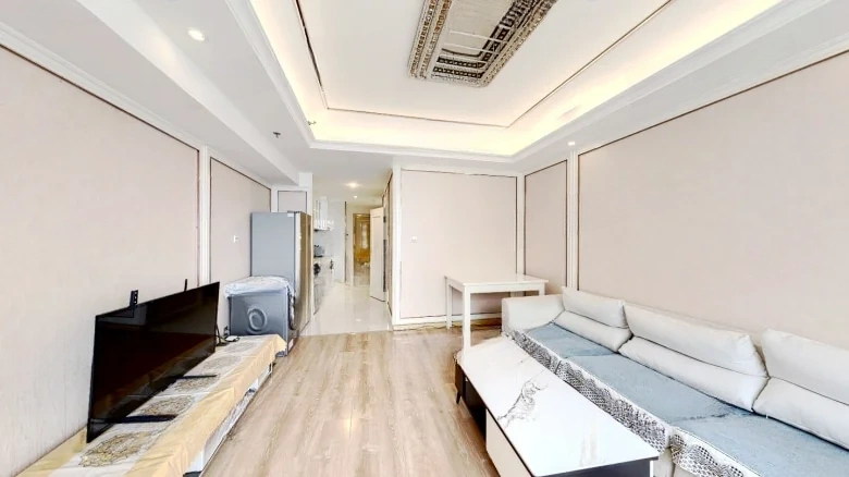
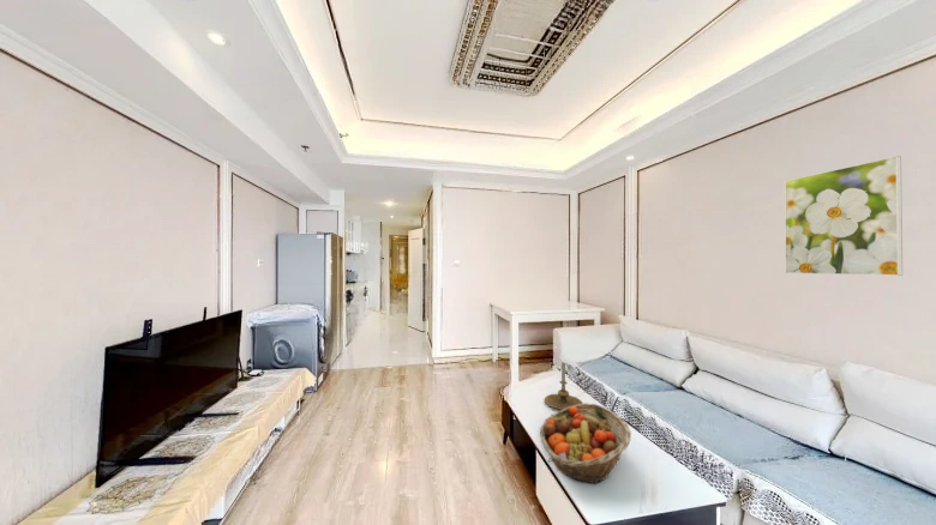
+ fruit basket (582, 437)
+ candle holder (563, 382)
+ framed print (835, 222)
